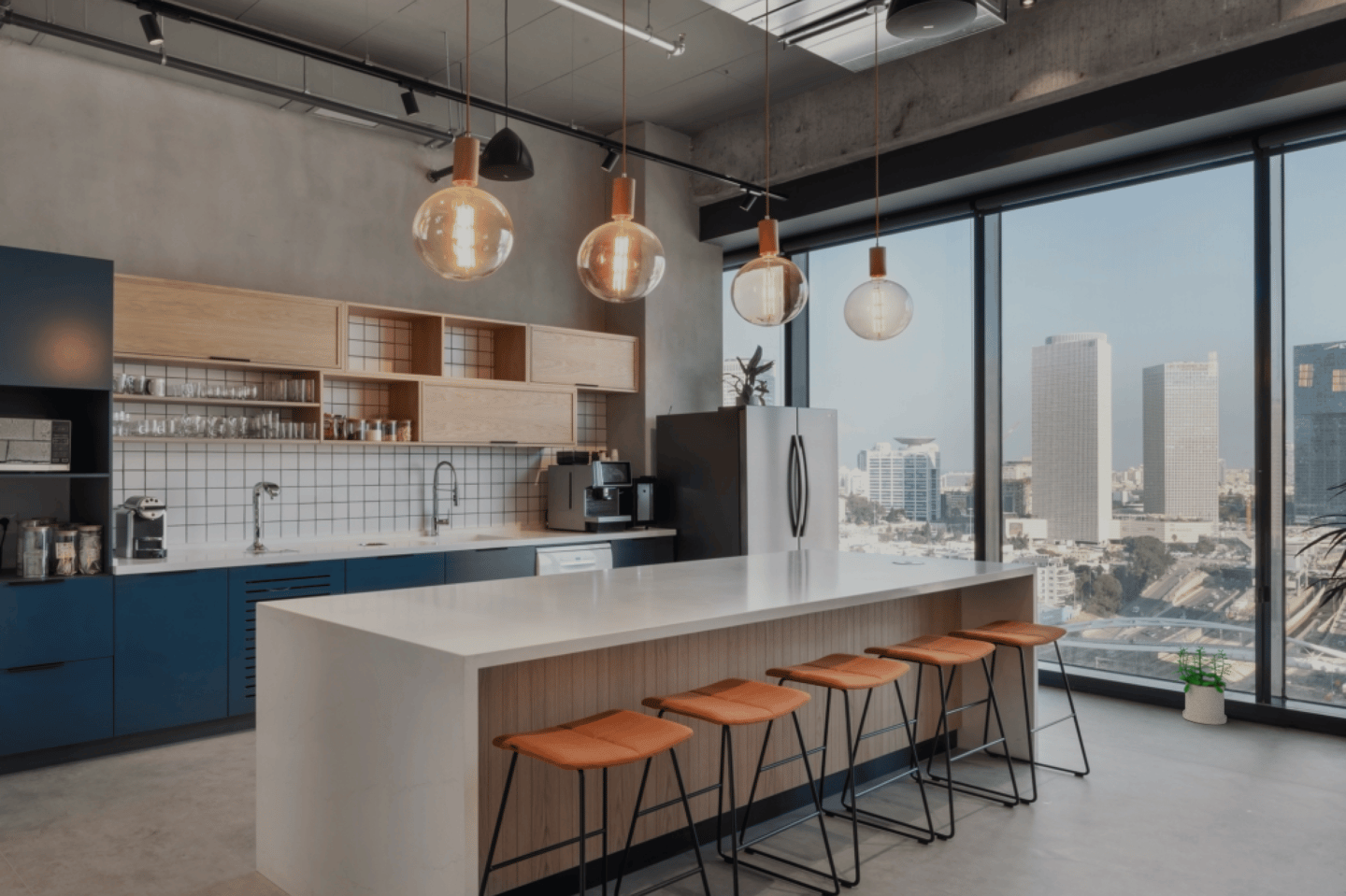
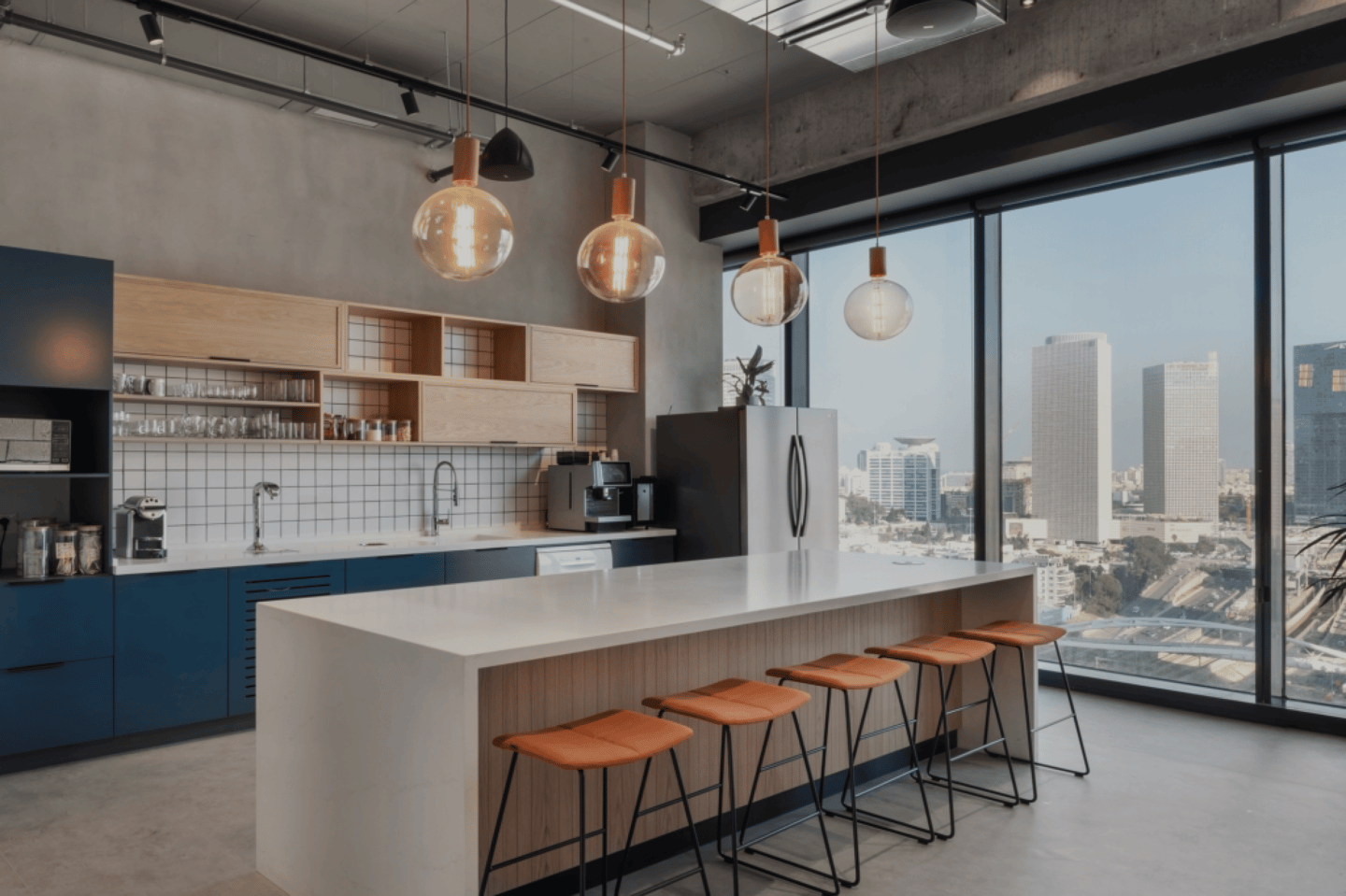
- potted plant (1199, 682)
